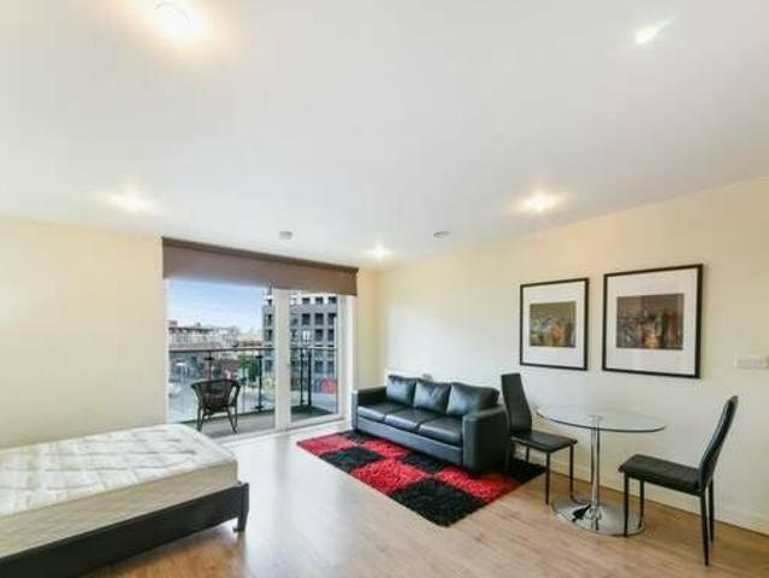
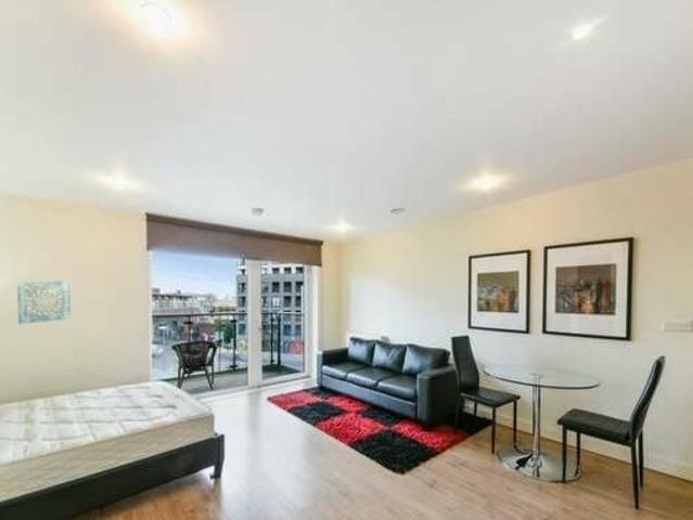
+ wall art (44, 301)
